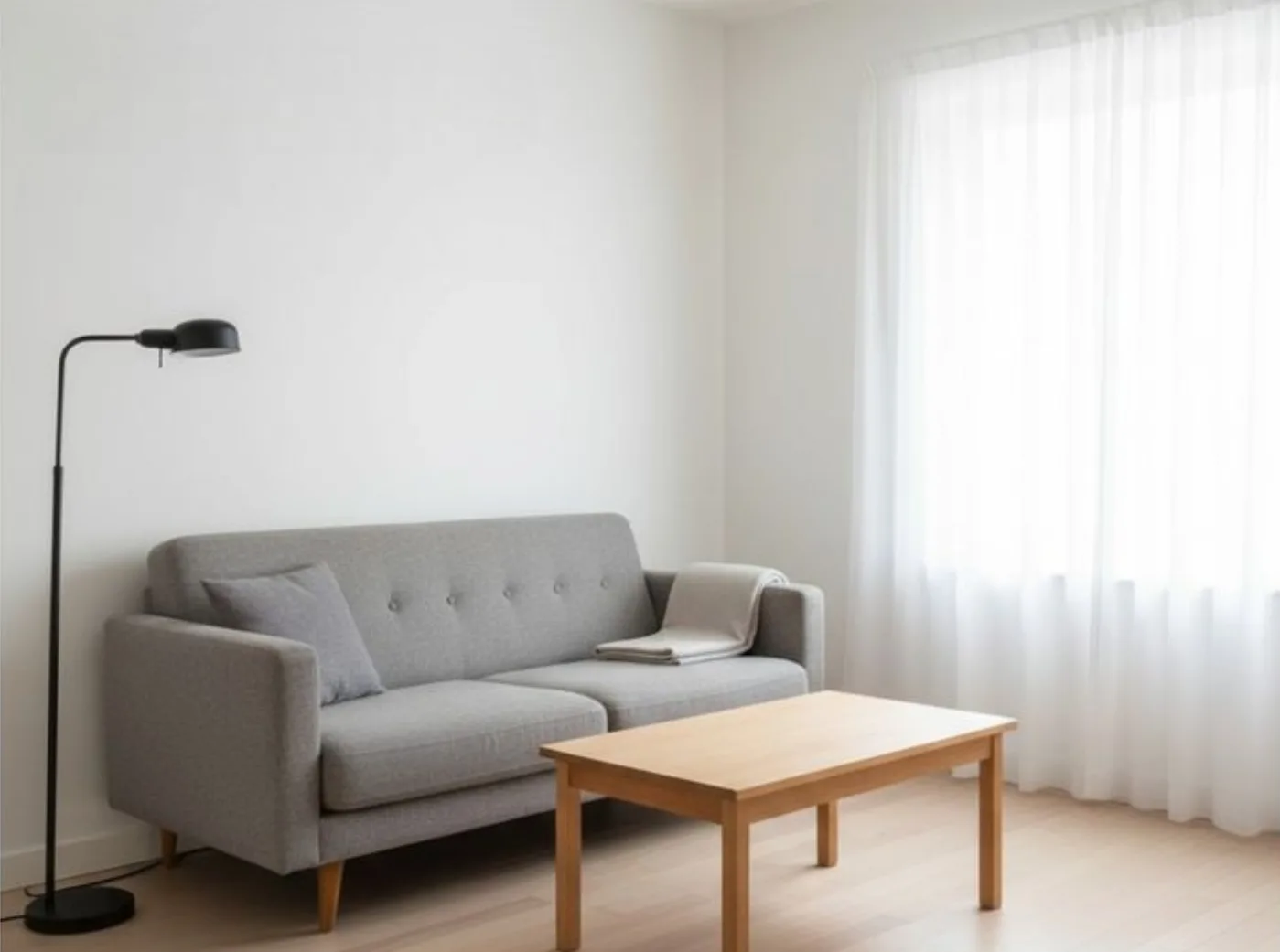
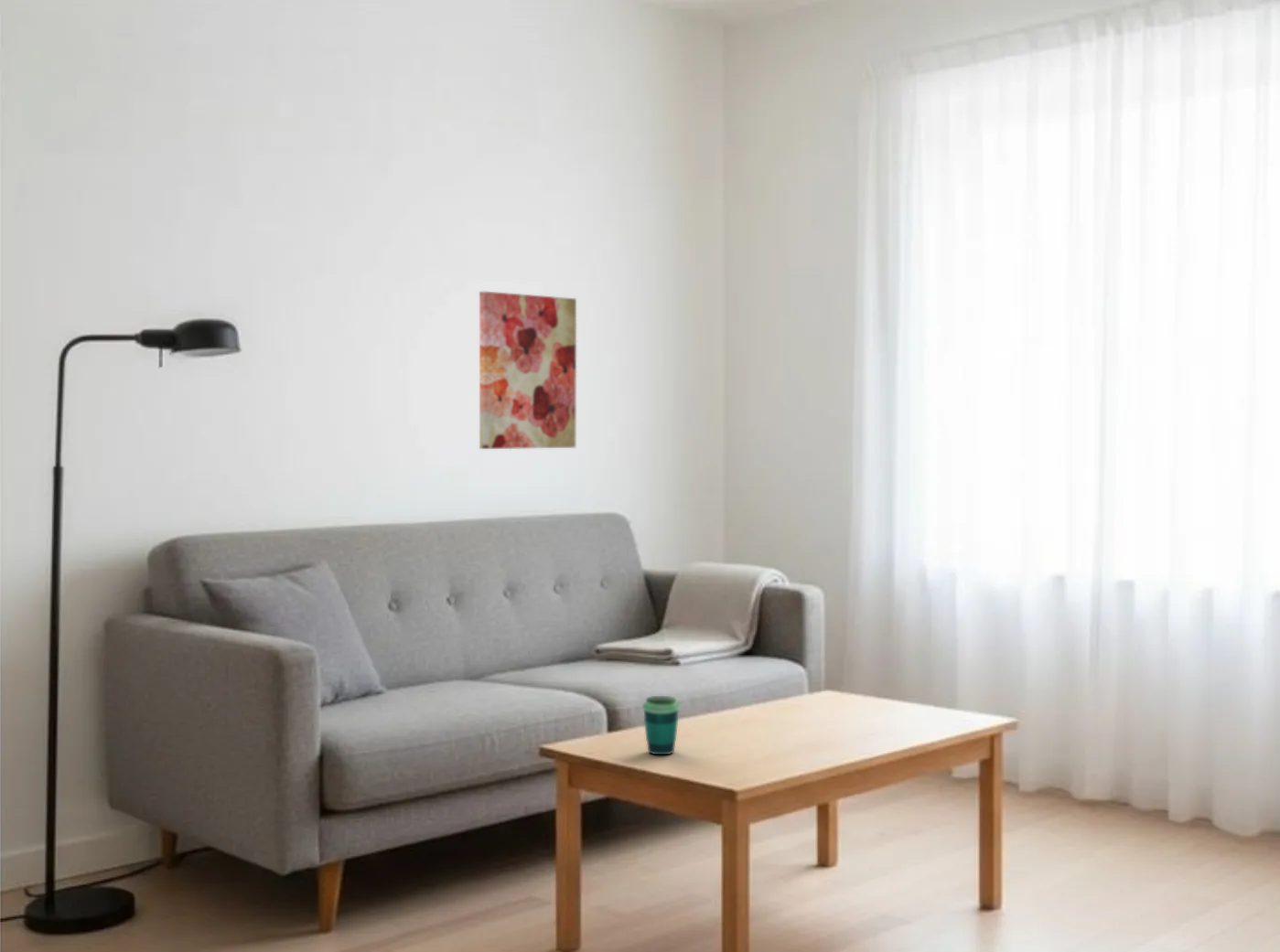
+ cup (661, 725)
+ wall art (529, 371)
